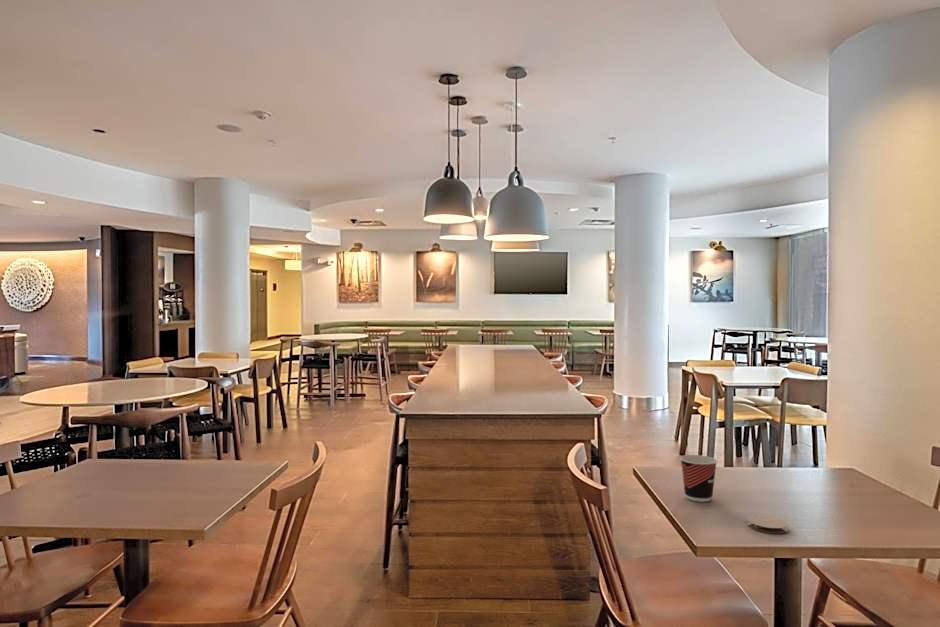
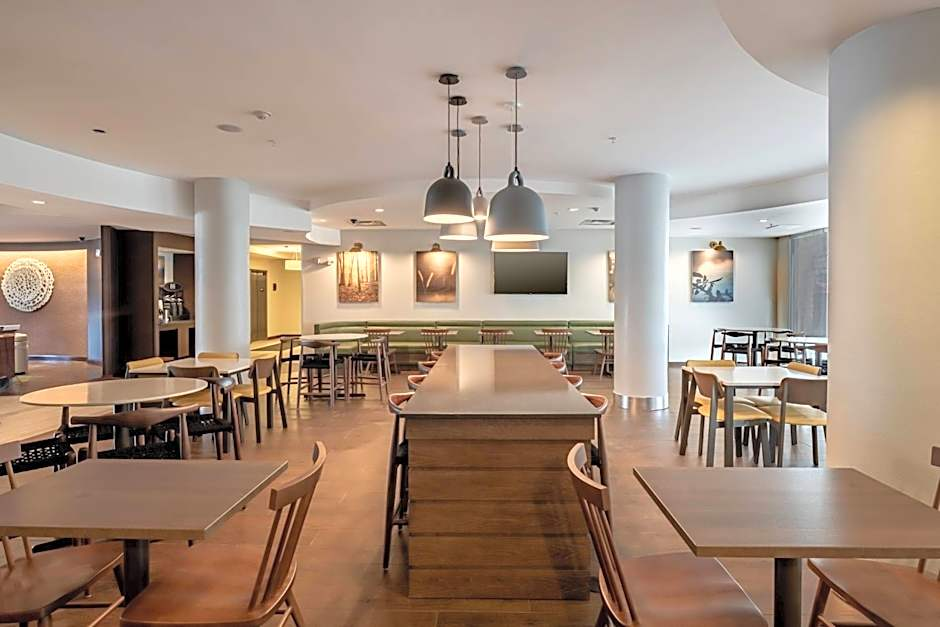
- coaster (767, 523)
- cup (698, 478)
